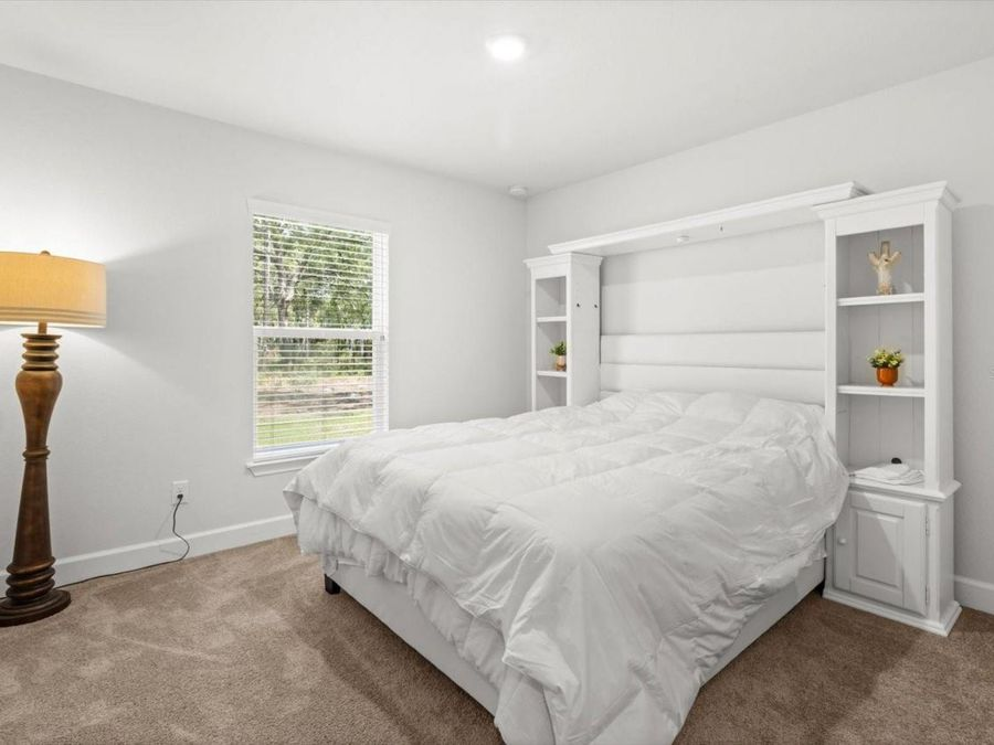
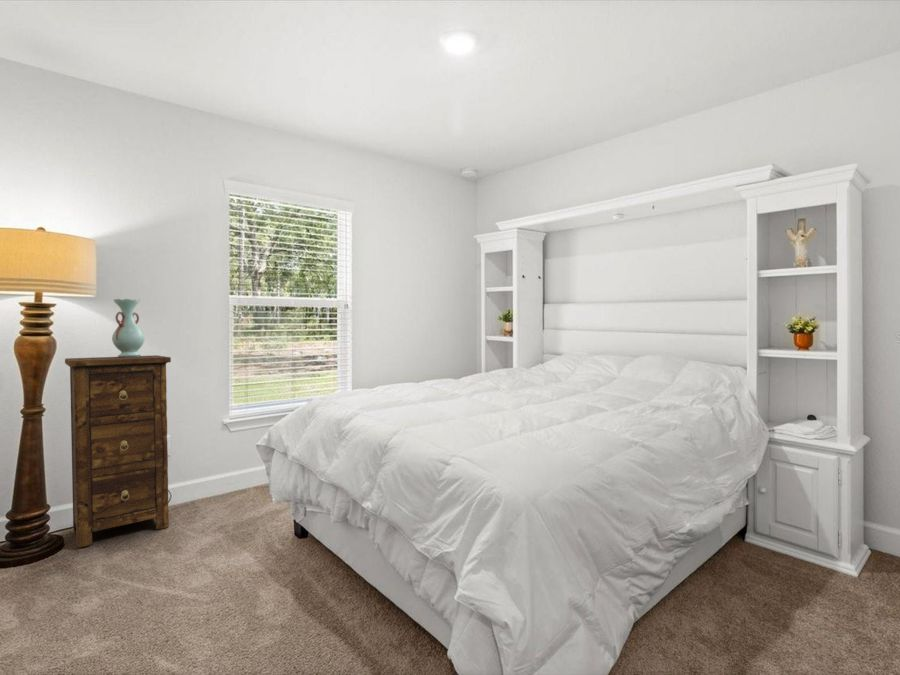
+ decorative vase (128, 327)
+ cabinet (119, 443)
